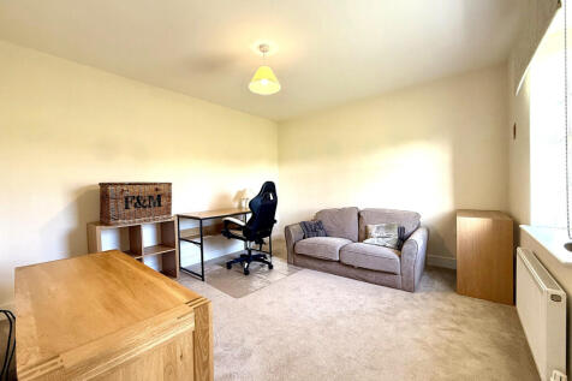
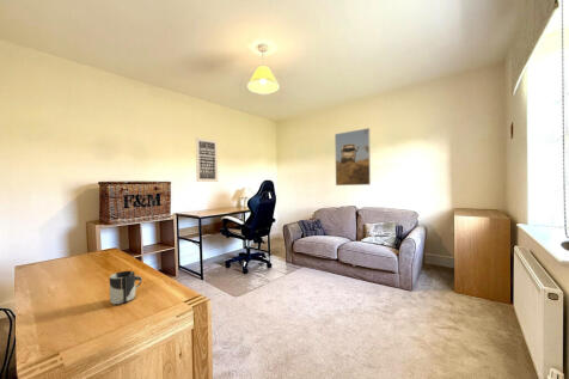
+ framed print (351, 158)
+ wall art (207, 160)
+ cup (127, 286)
